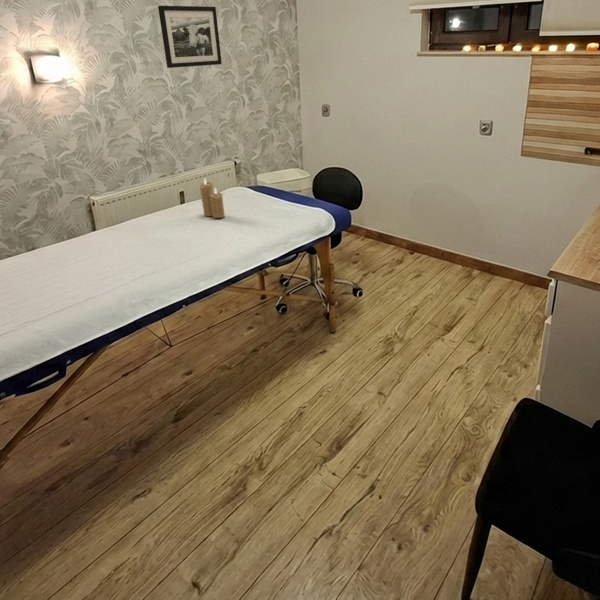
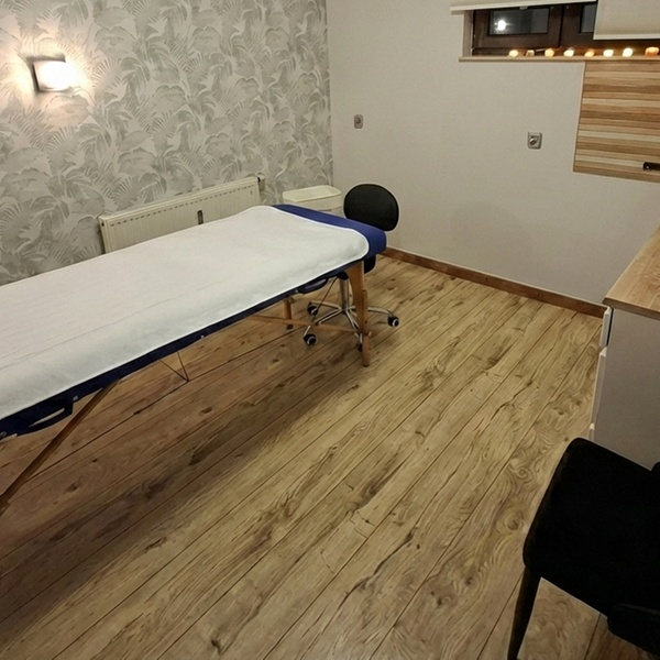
- picture frame (191, 36)
- candle (212, 197)
